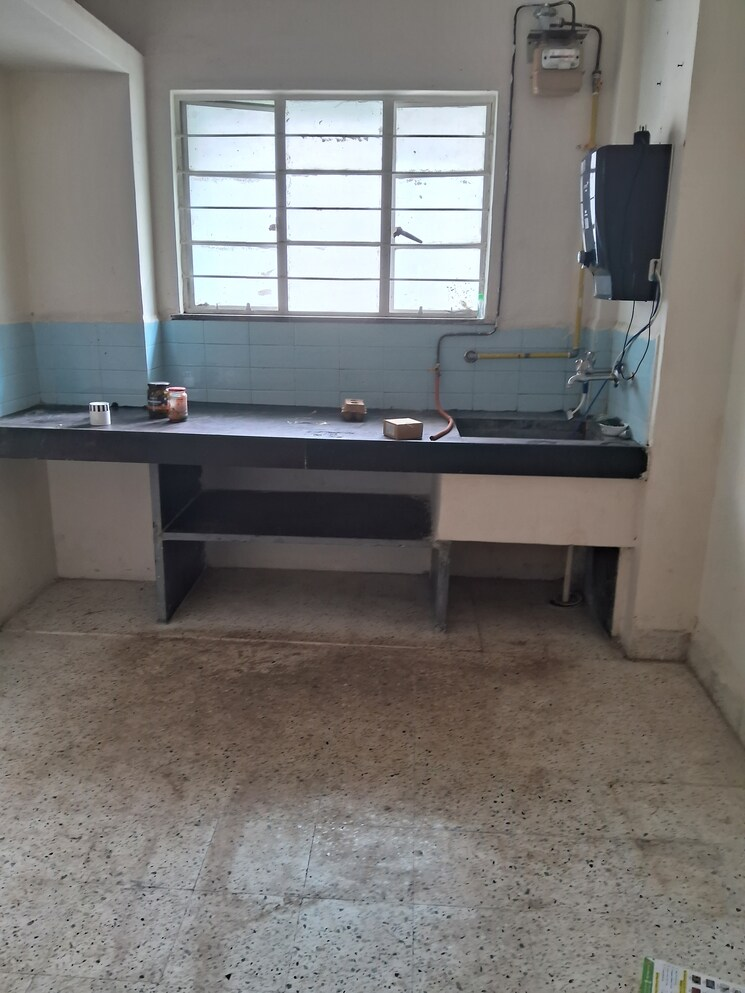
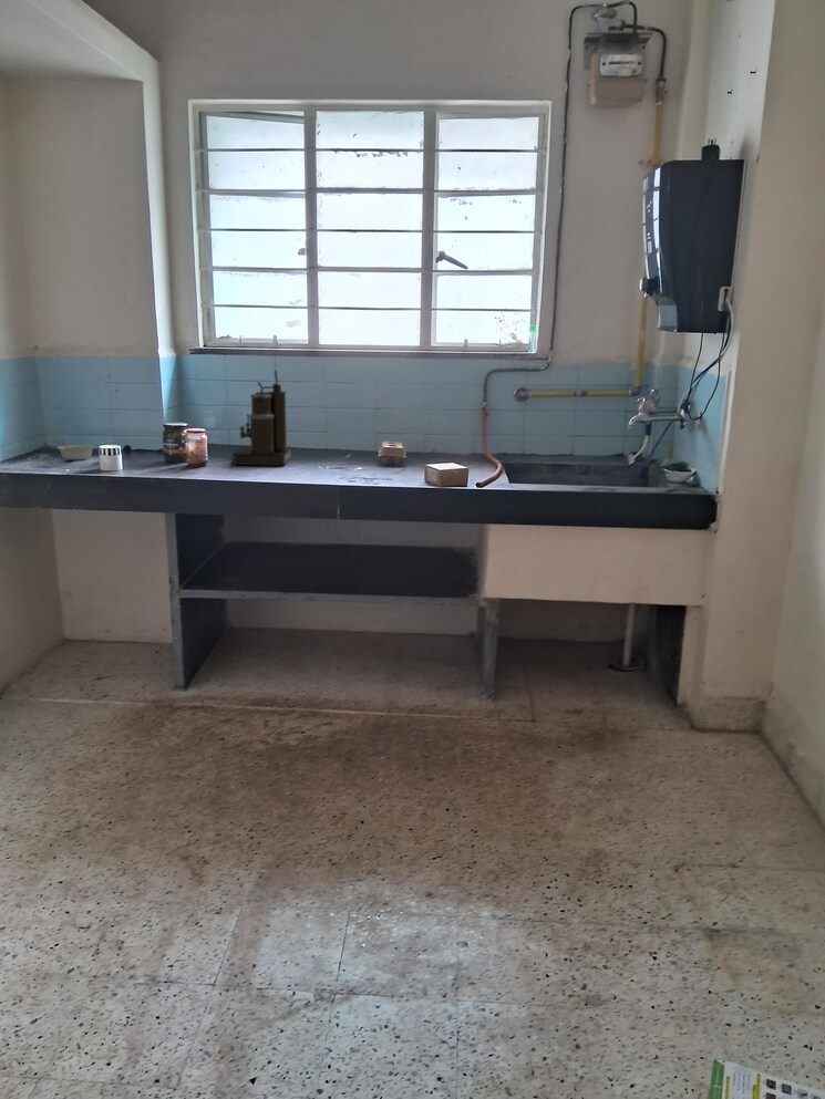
+ coffee maker (261, 415)
+ legume (74, 452)
